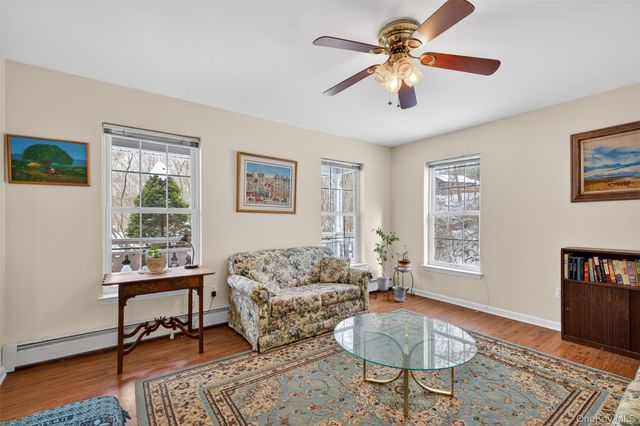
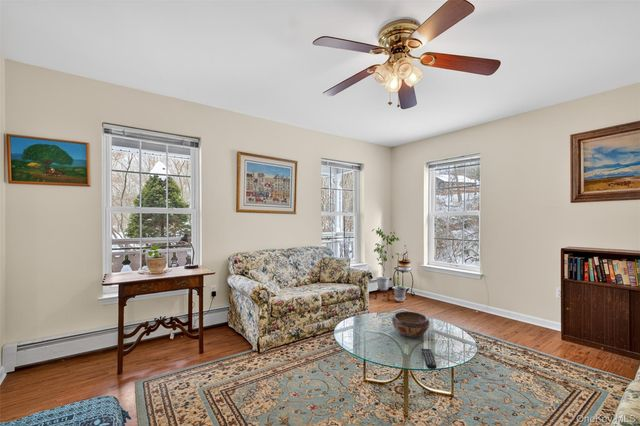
+ remote control (428, 357)
+ decorative bowl (410, 325)
